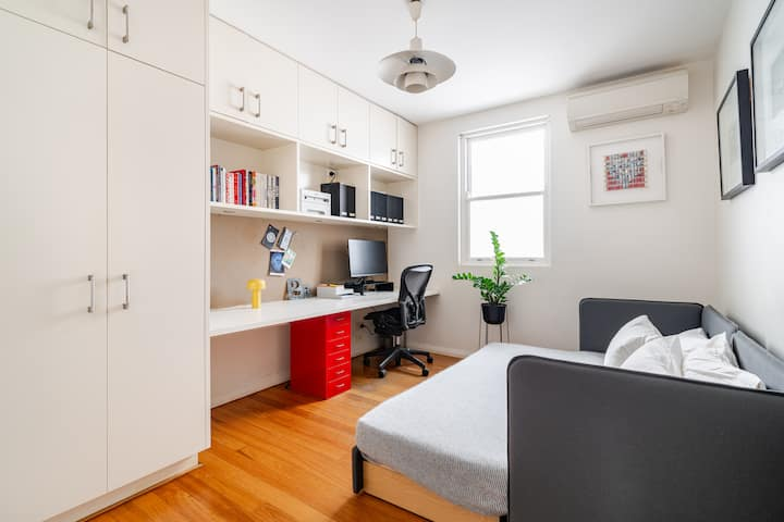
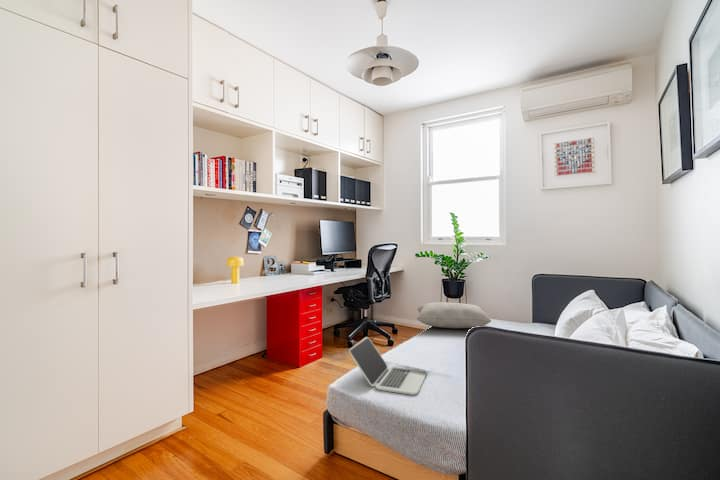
+ cushion (451, 315)
+ laptop (386, 364)
